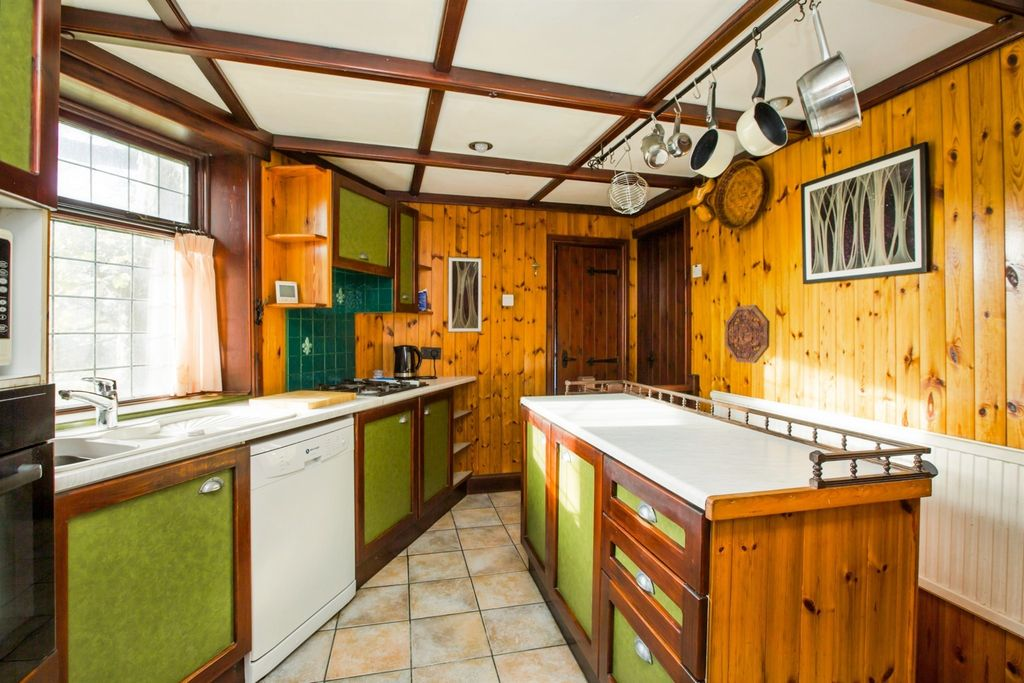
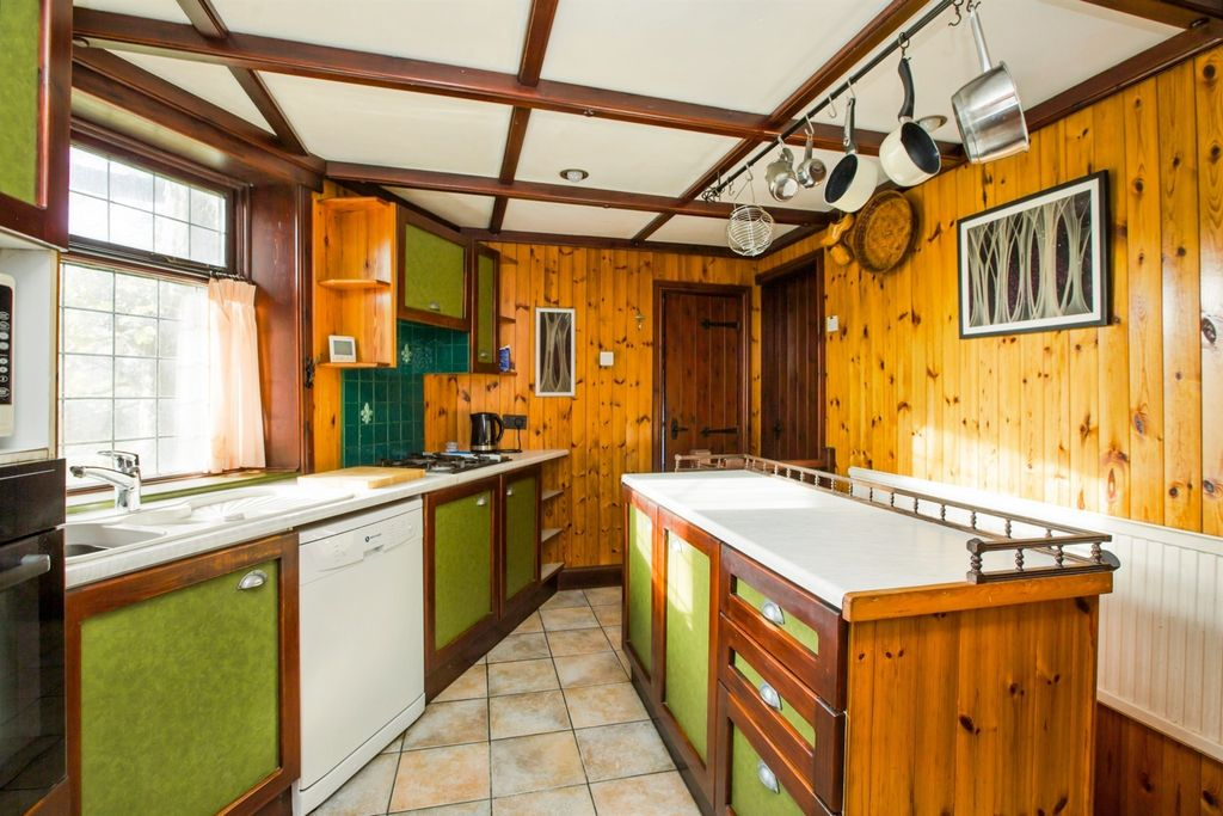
- decorative platter (746, 334)
